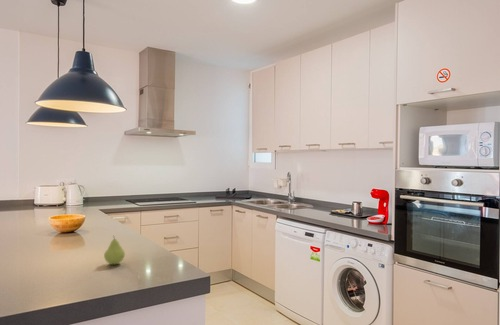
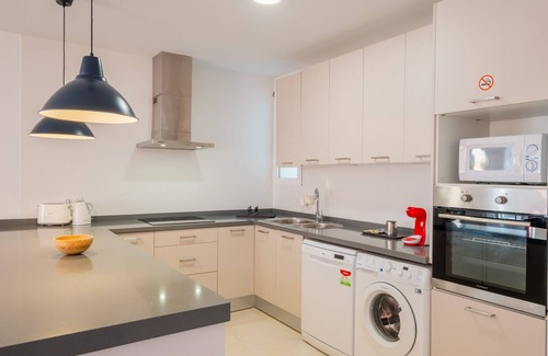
- fruit (114, 249)
